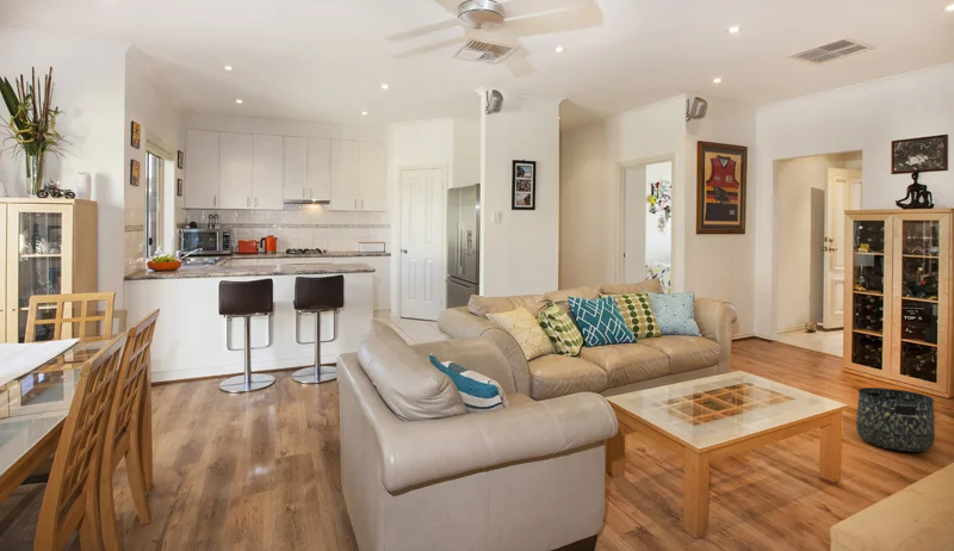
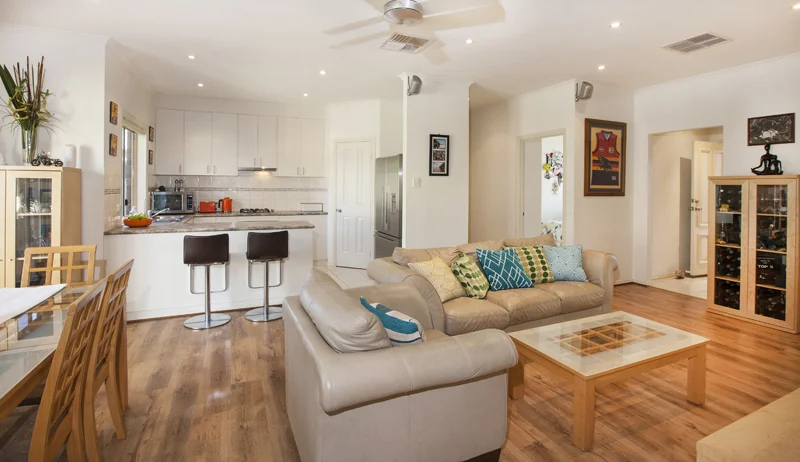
- basket (893, 419)
